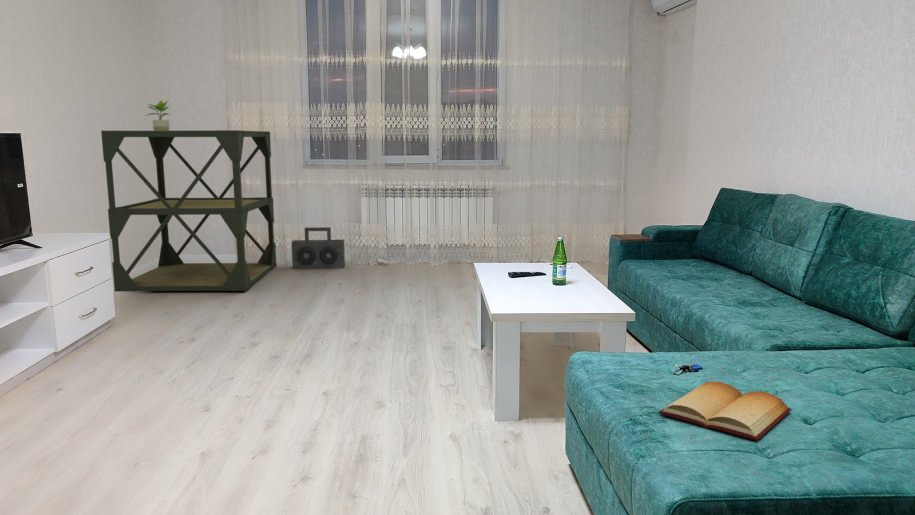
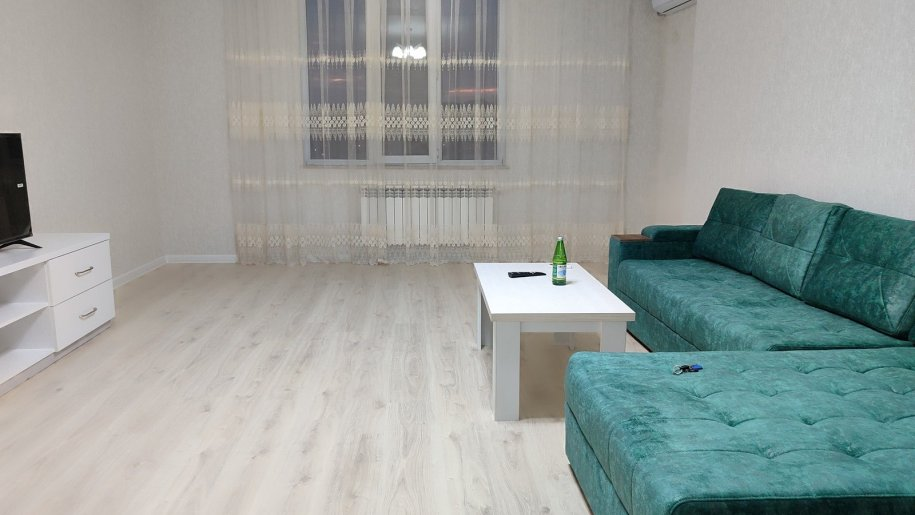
- potted plant (158, 114)
- speaker (318, 247)
- bible (725, 406)
- shelving unit (197, 206)
